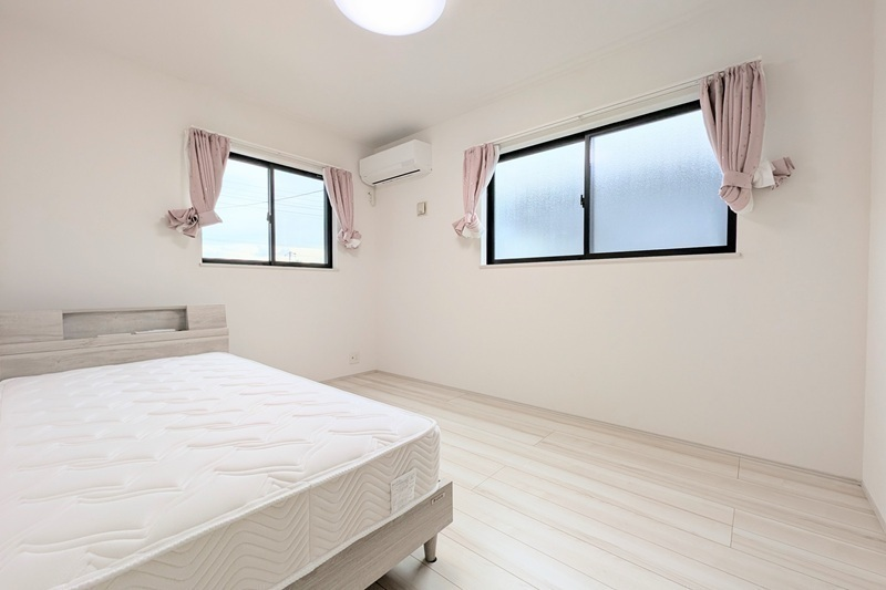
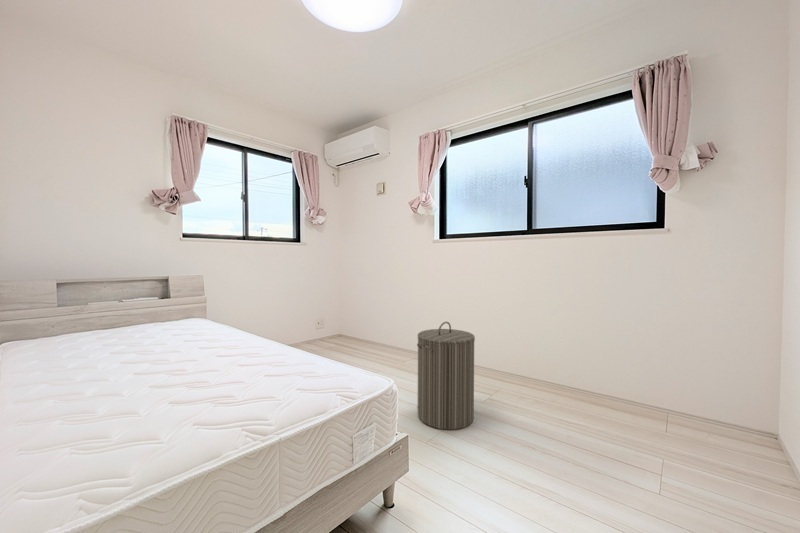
+ laundry hamper (445, 368)
